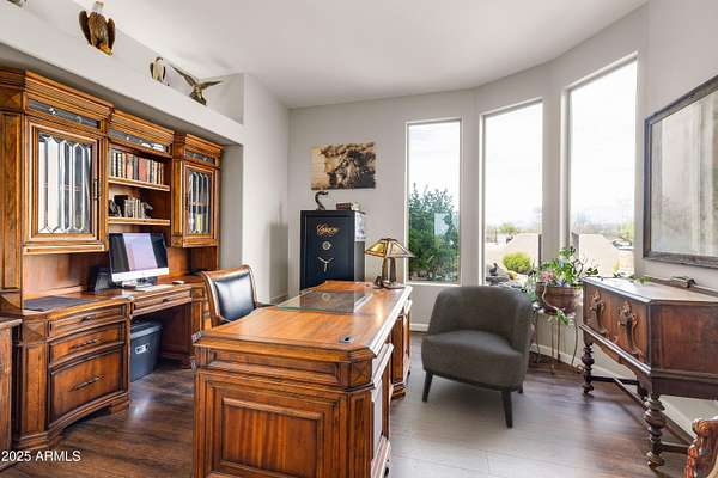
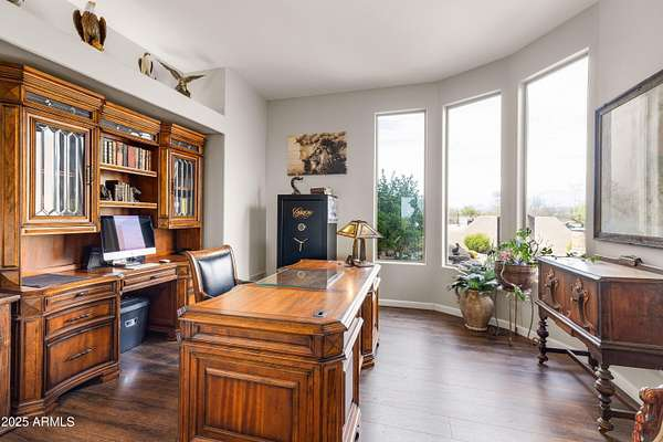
- armchair (477, 342)
